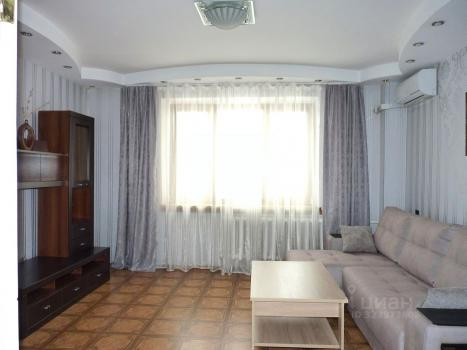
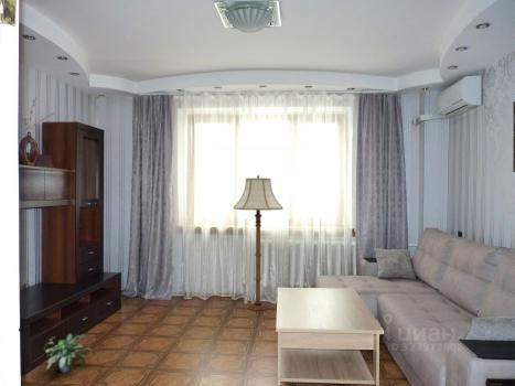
+ floor lamp (257, 240)
+ potted plant (66, 353)
